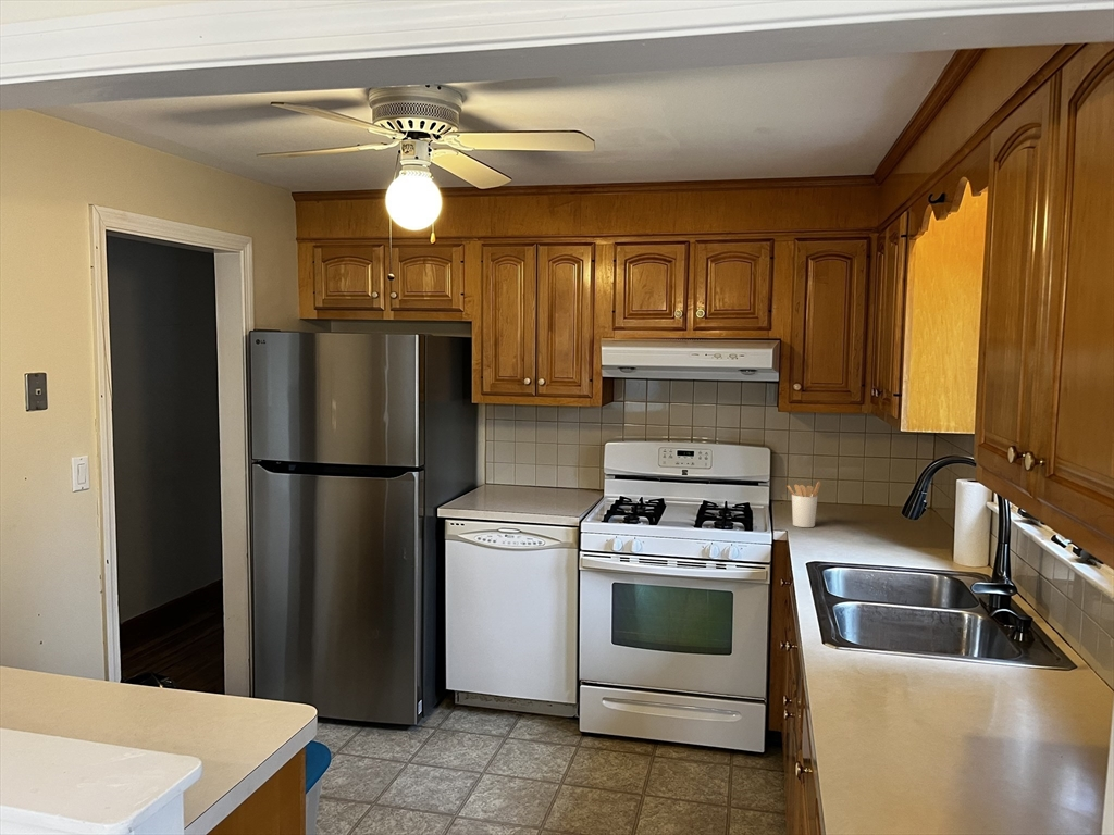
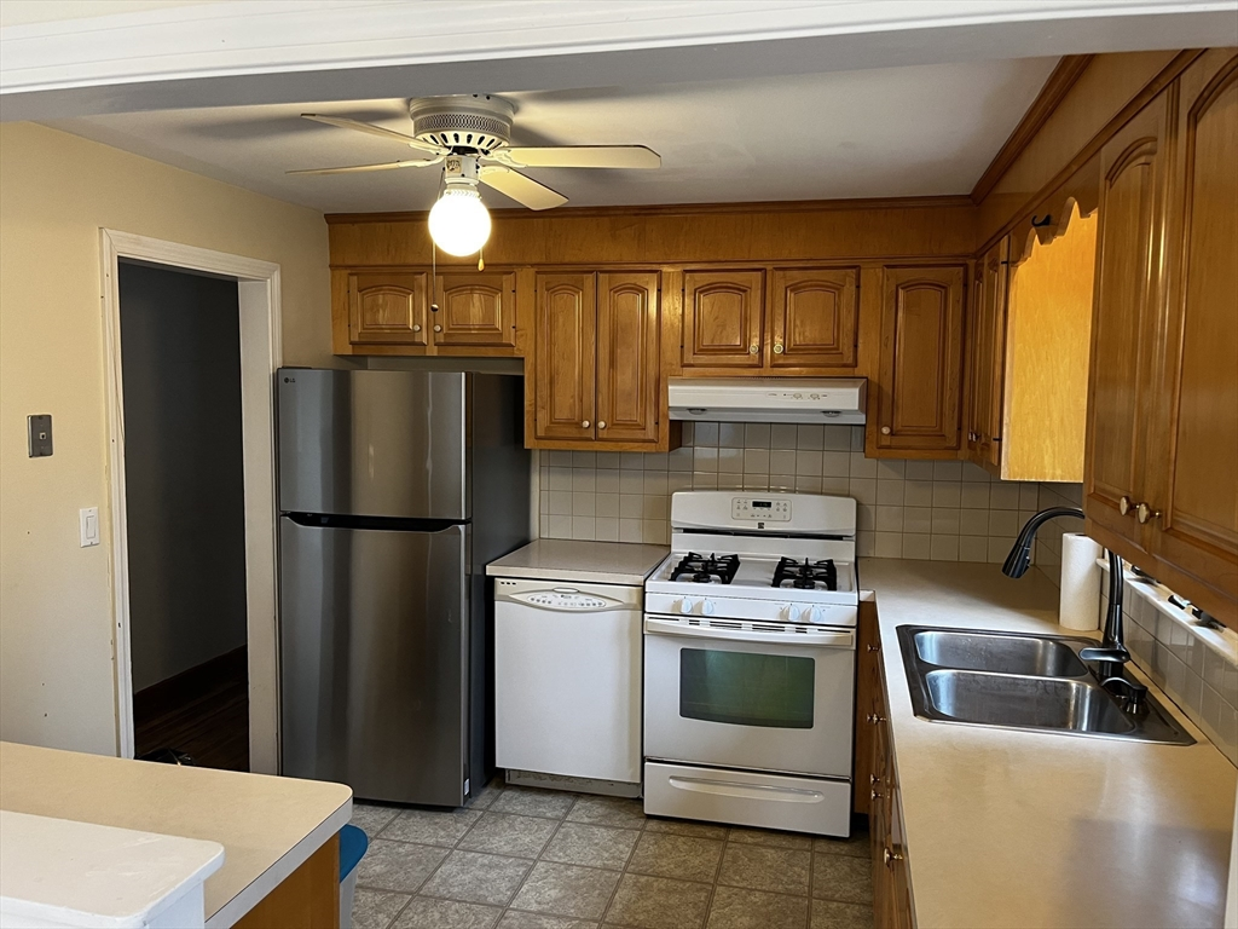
- utensil holder (804, 503)
